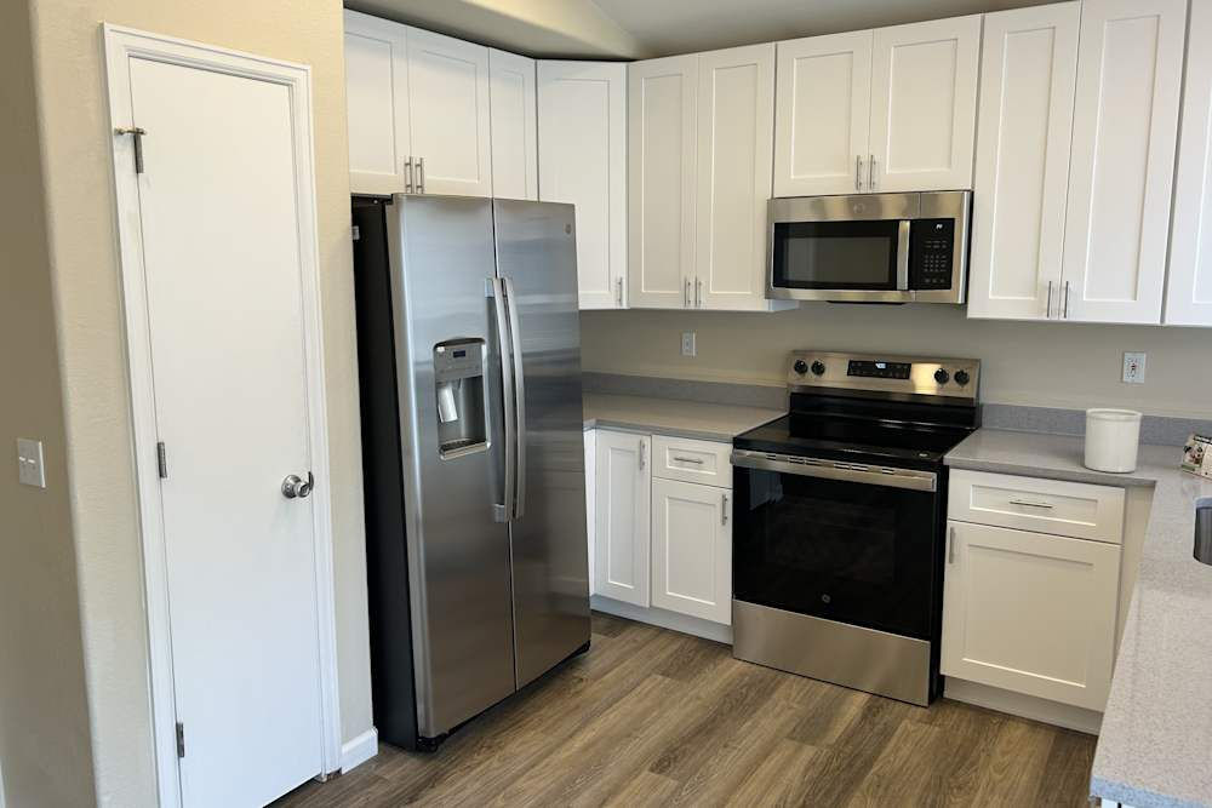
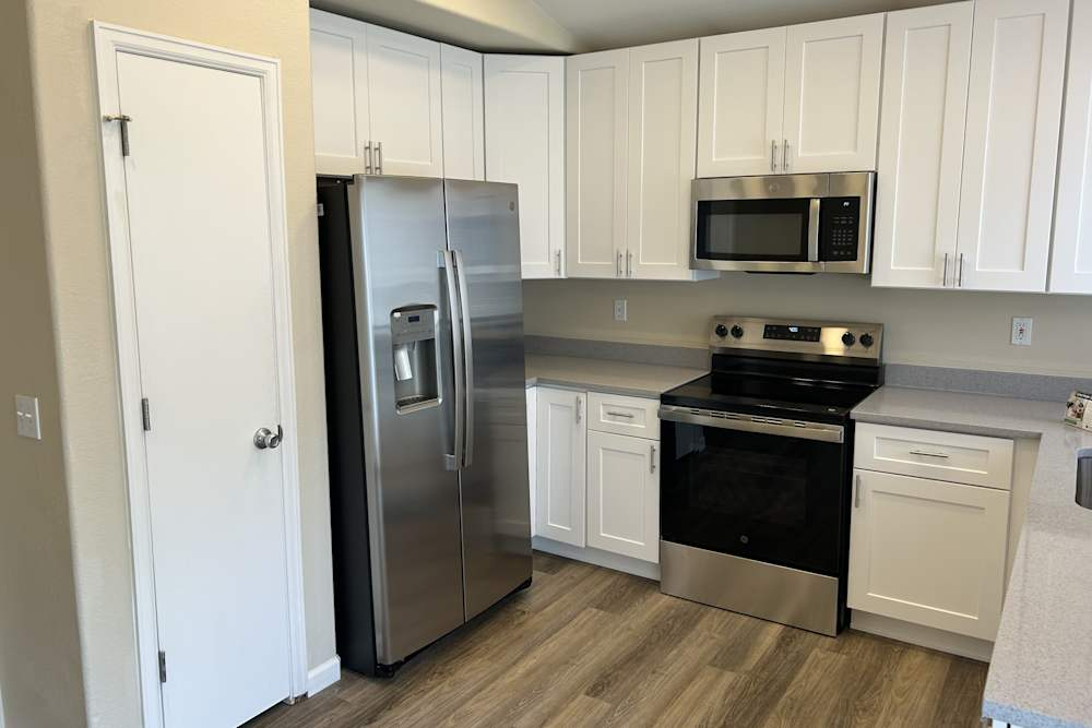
- utensil holder (1111, 440)
